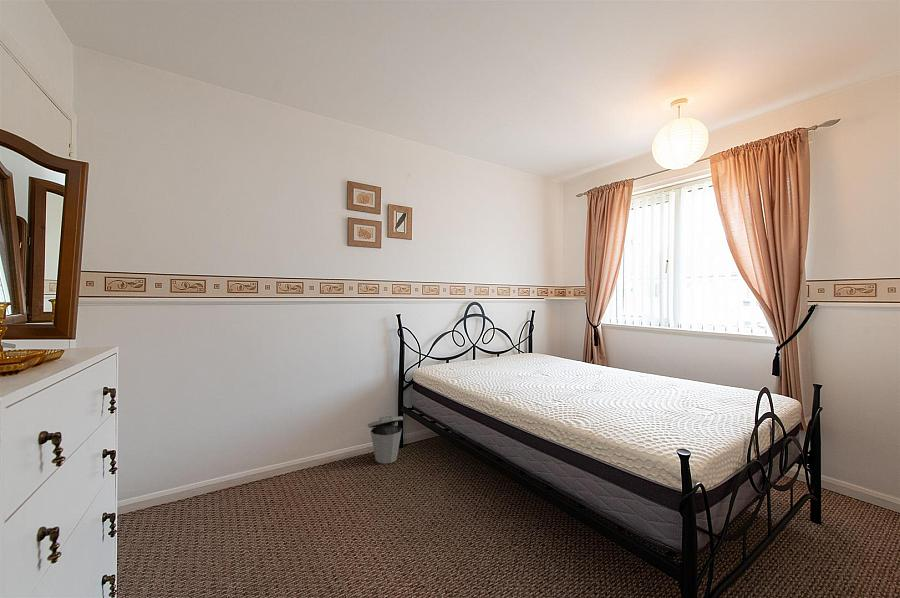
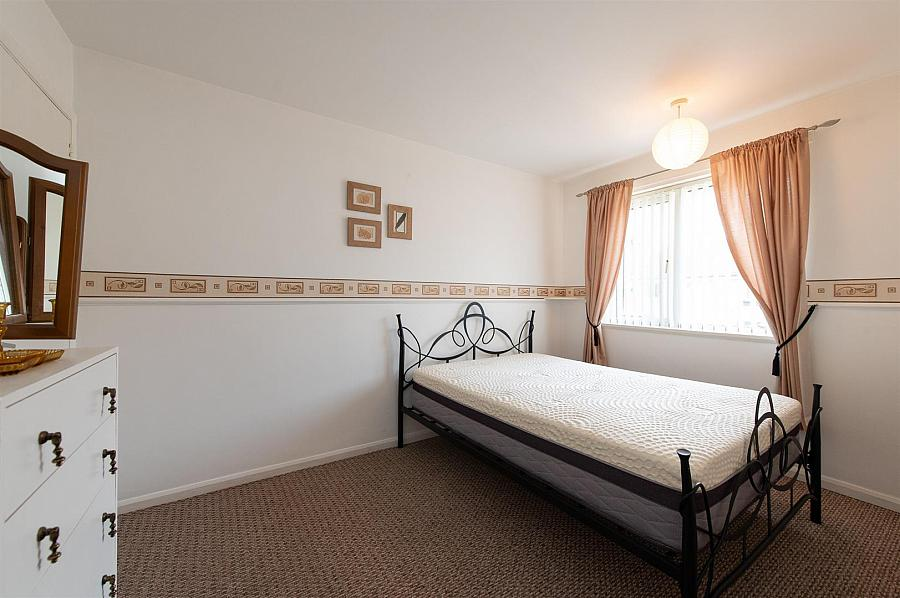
- trash can (385, 436)
